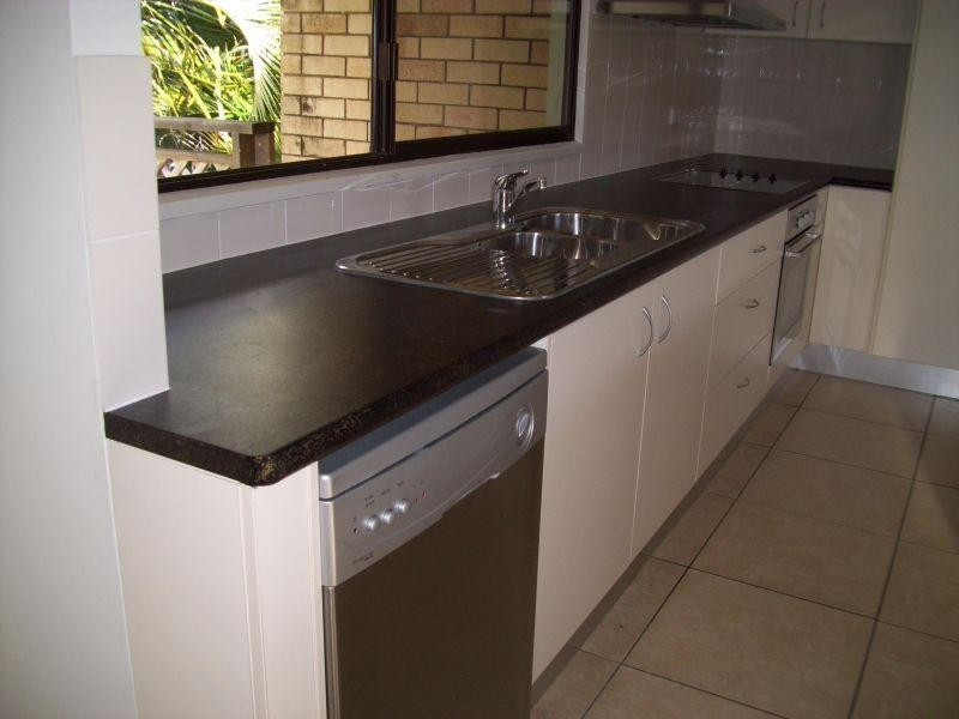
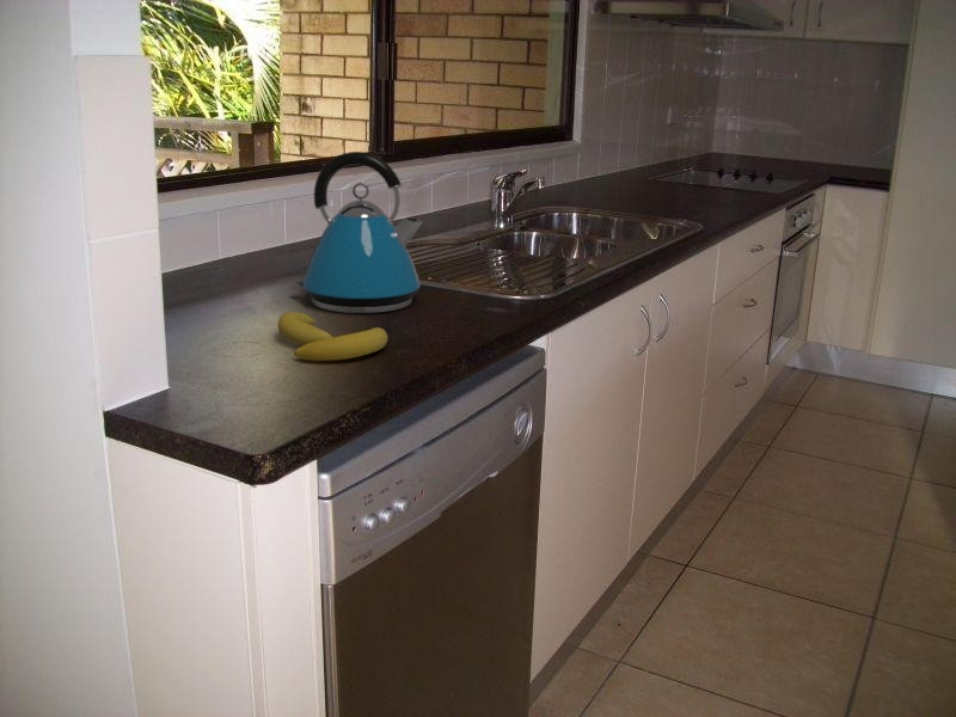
+ banana (330, 335)
+ kettle (356, 227)
